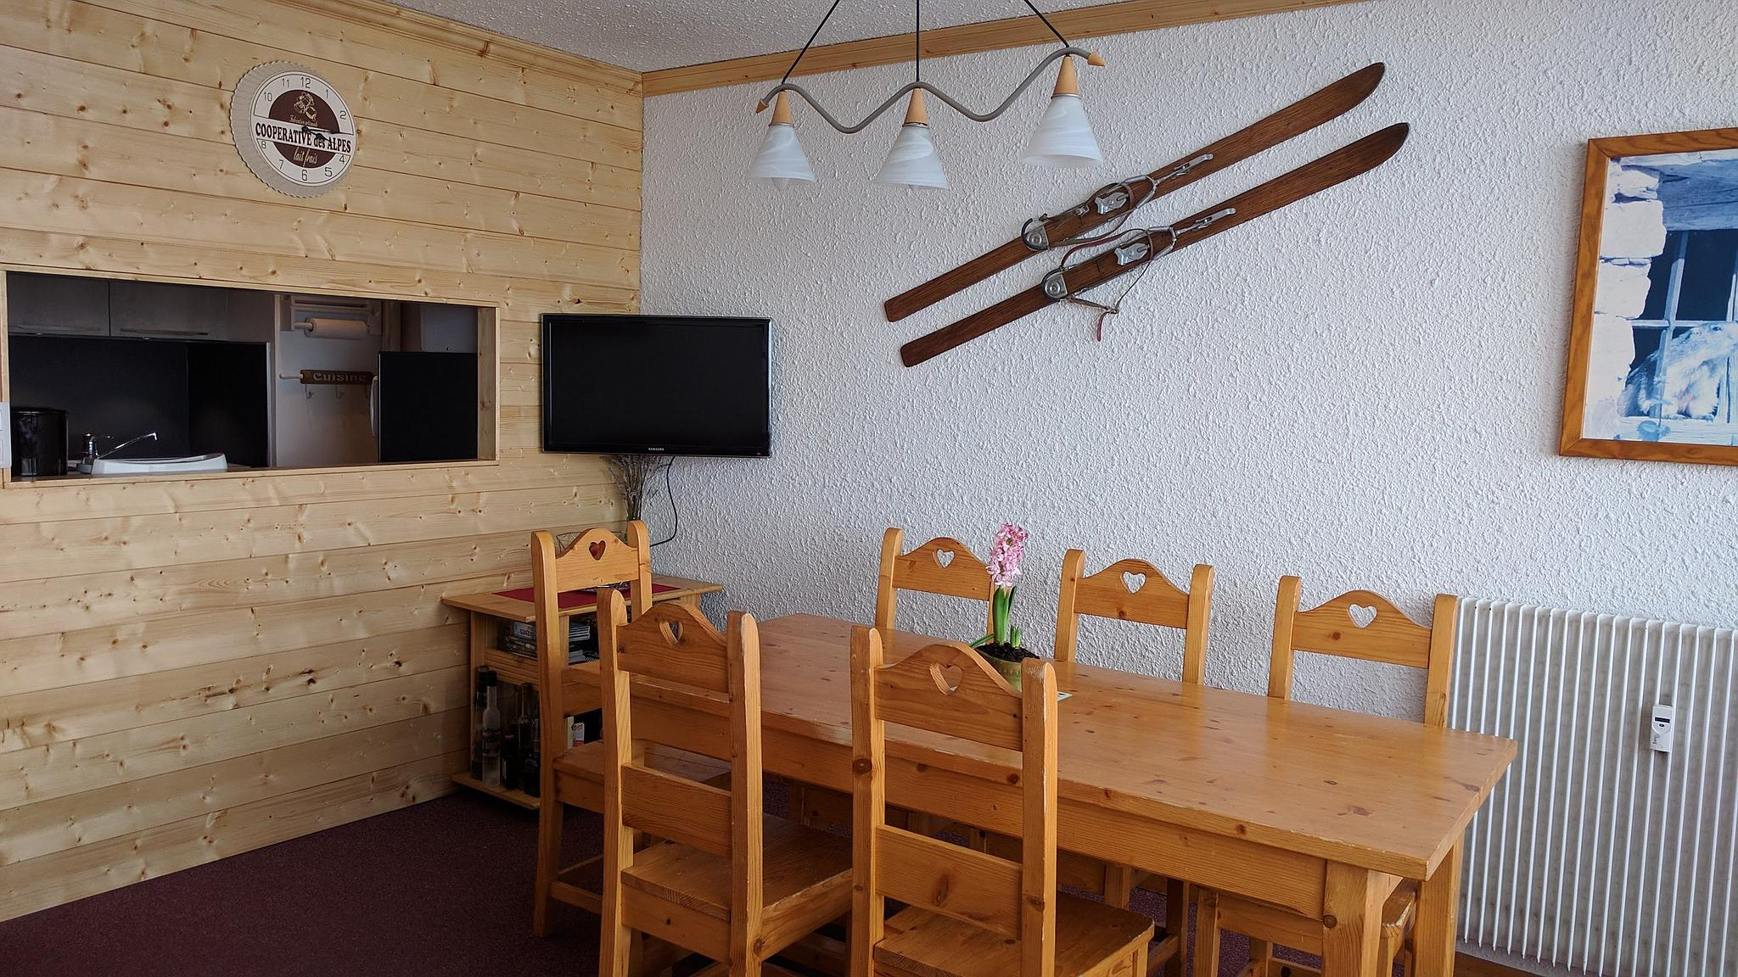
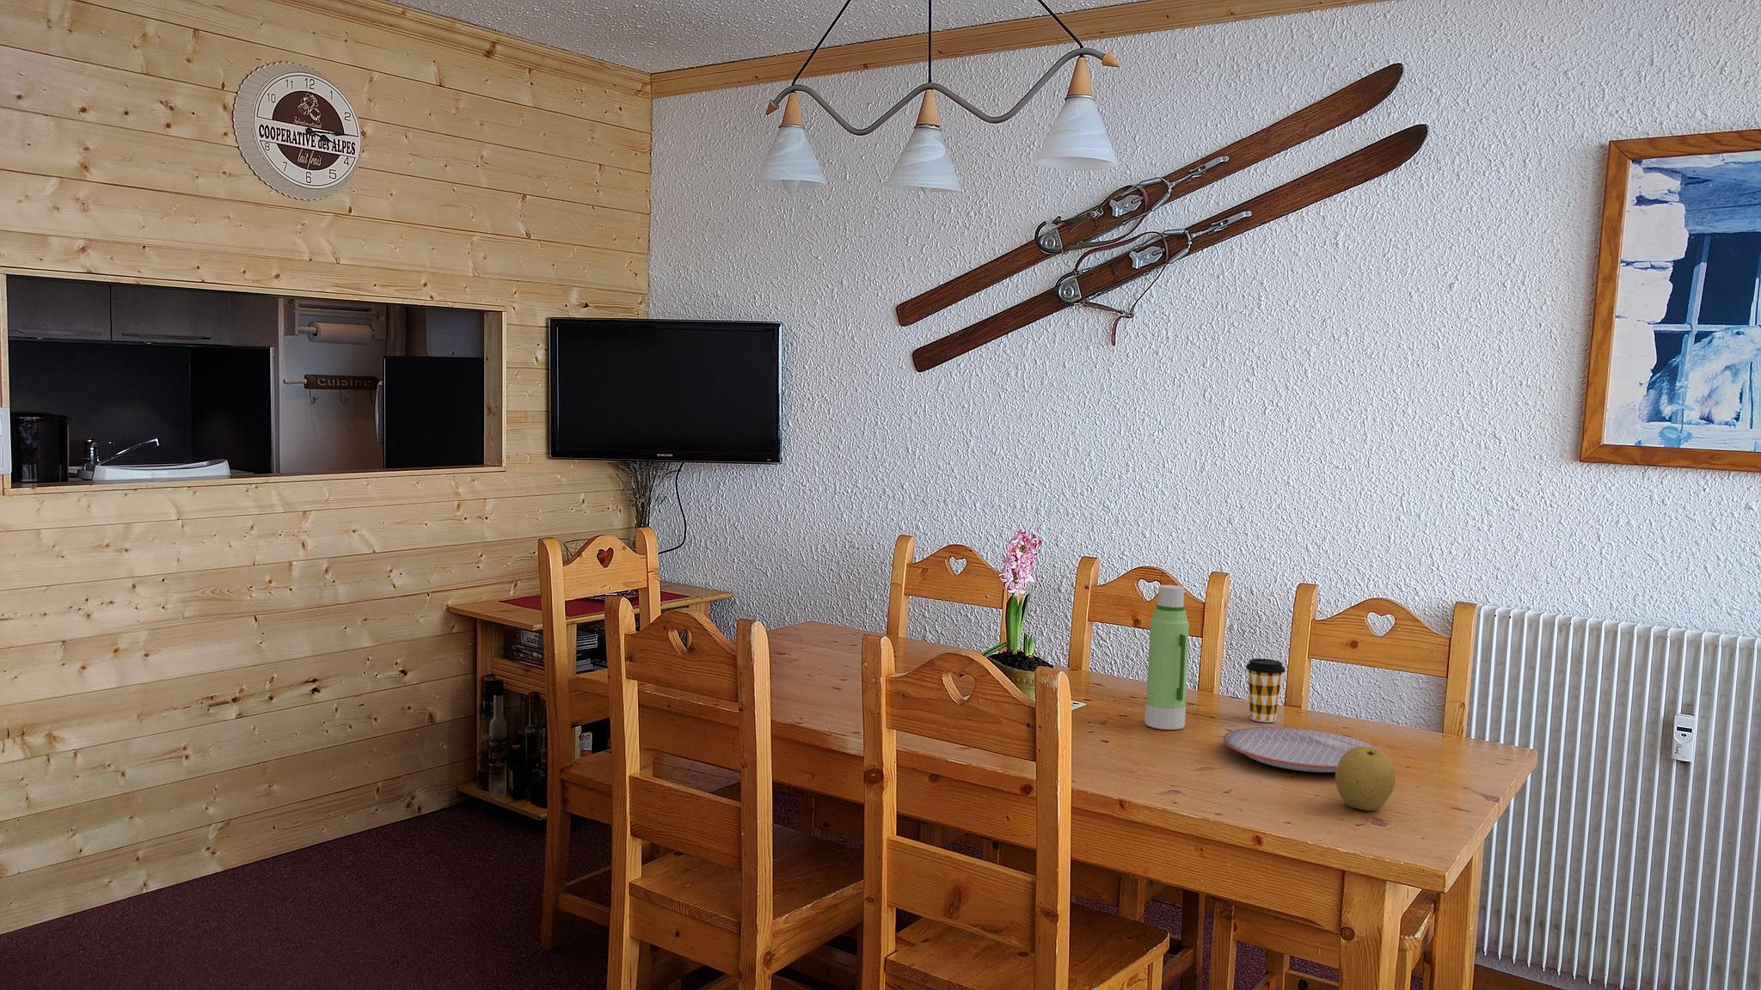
+ water bottle (1167, 655)
+ plate (1301, 751)
+ coffee cup (1264, 690)
+ fruit (1364, 777)
